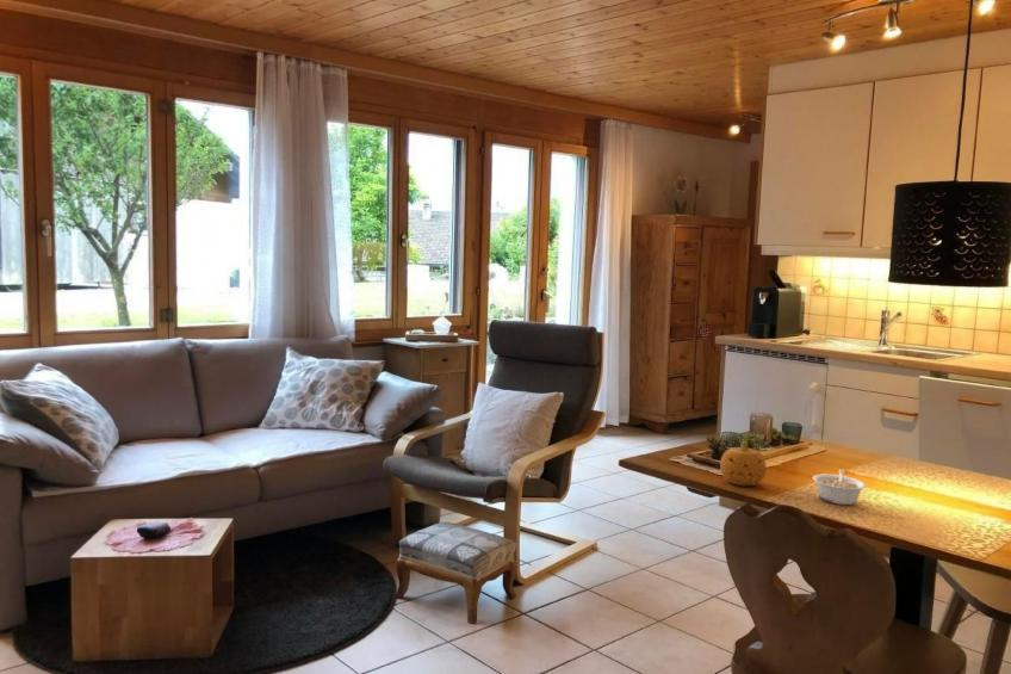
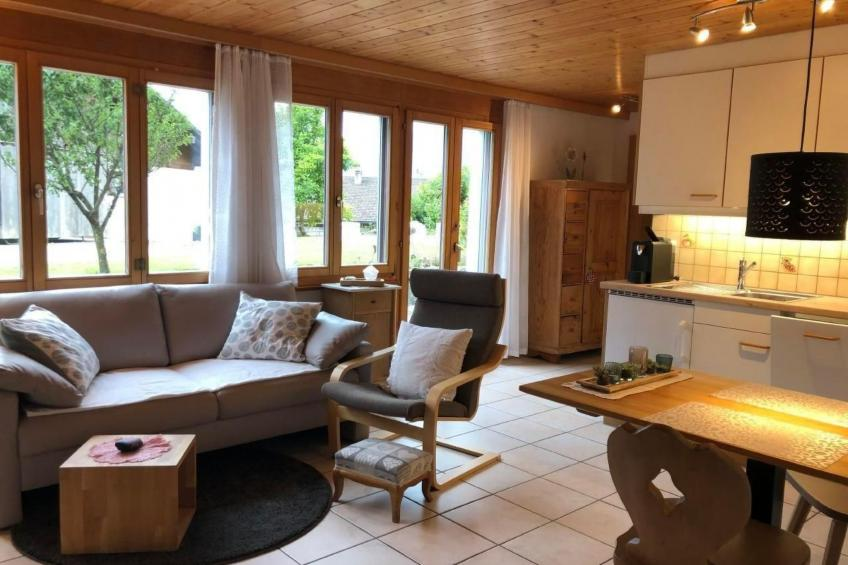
- fruit (743, 460)
- legume (837, 487)
